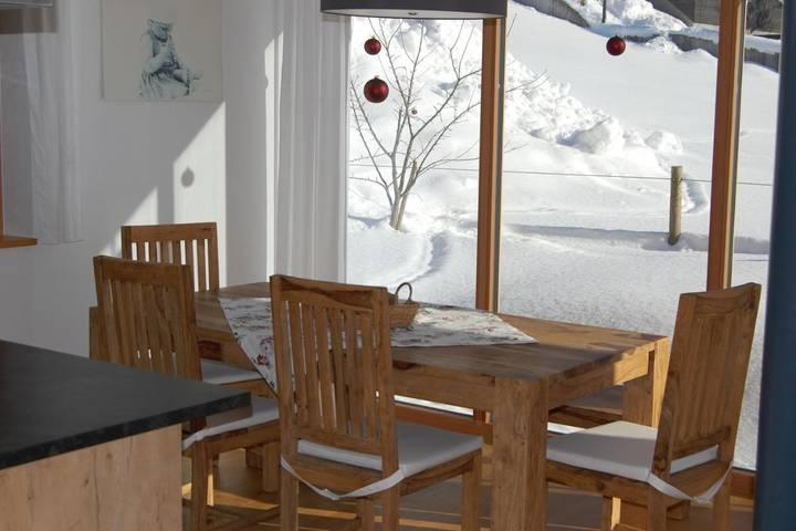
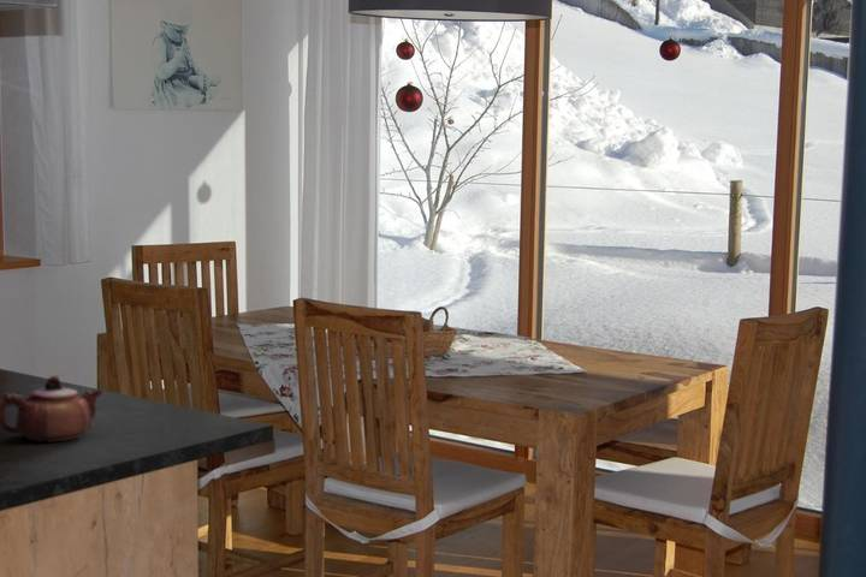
+ teapot (51, 405)
